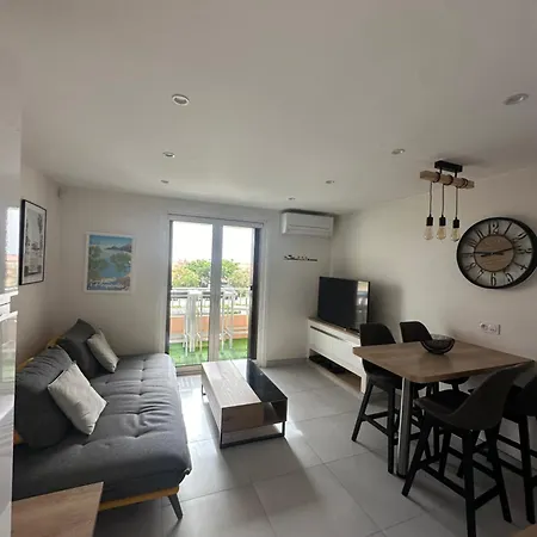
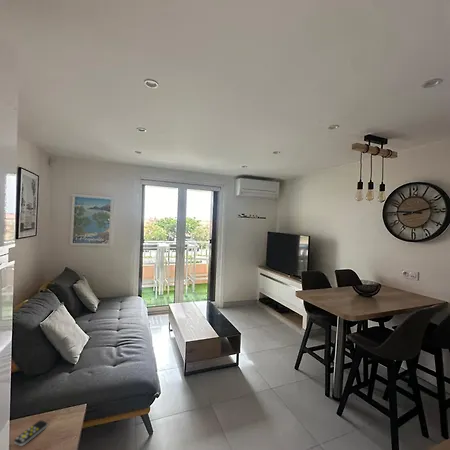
+ remote control (31, 432)
